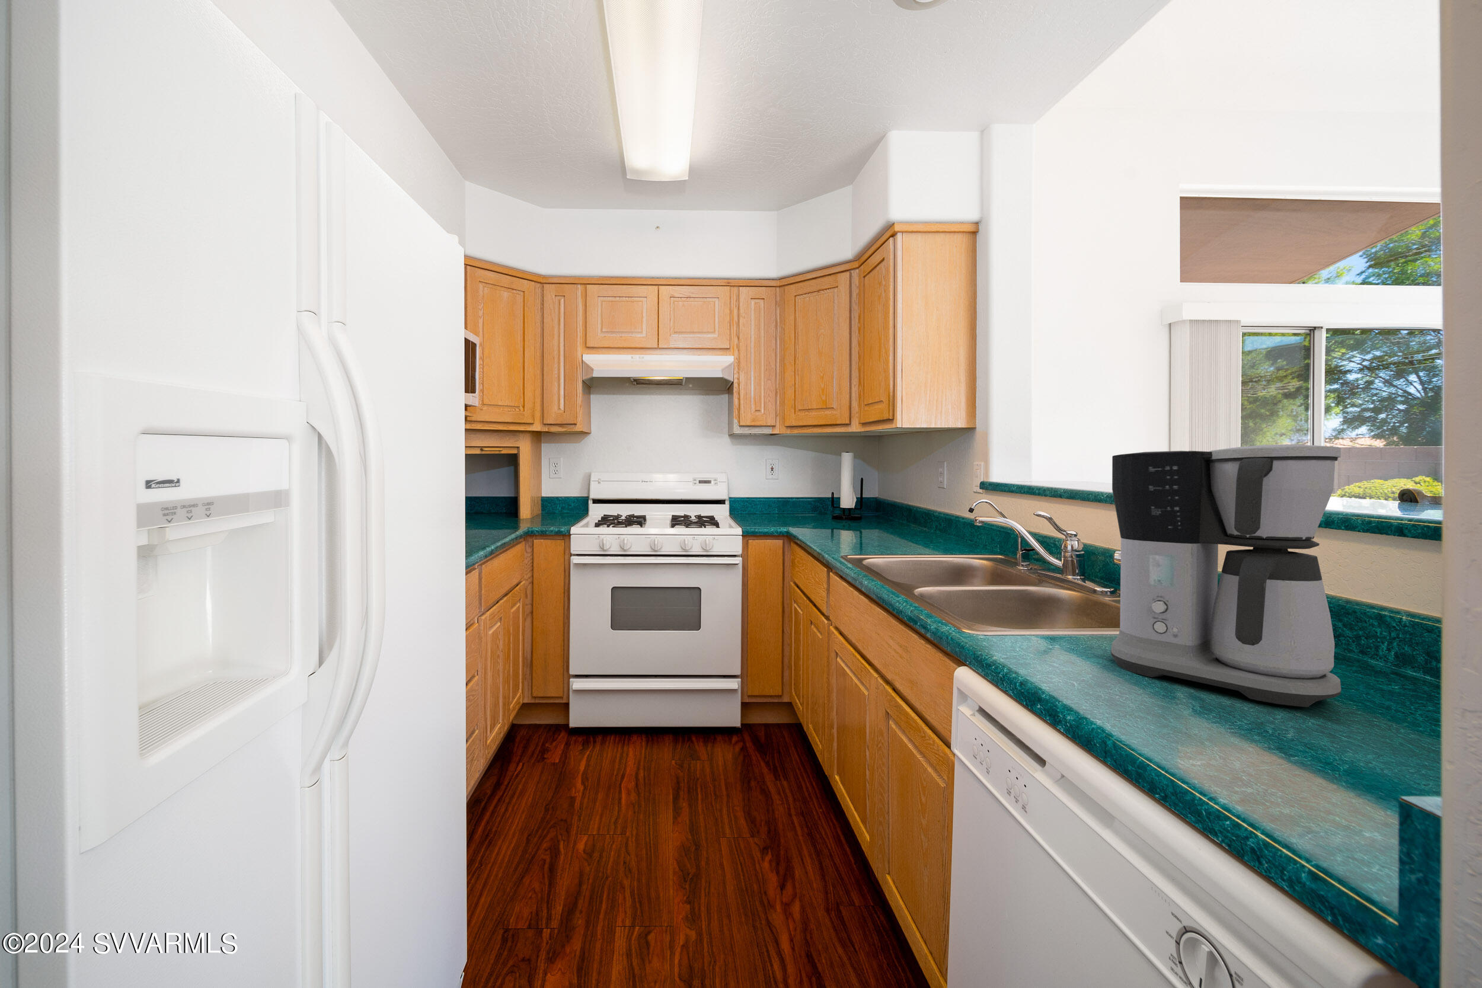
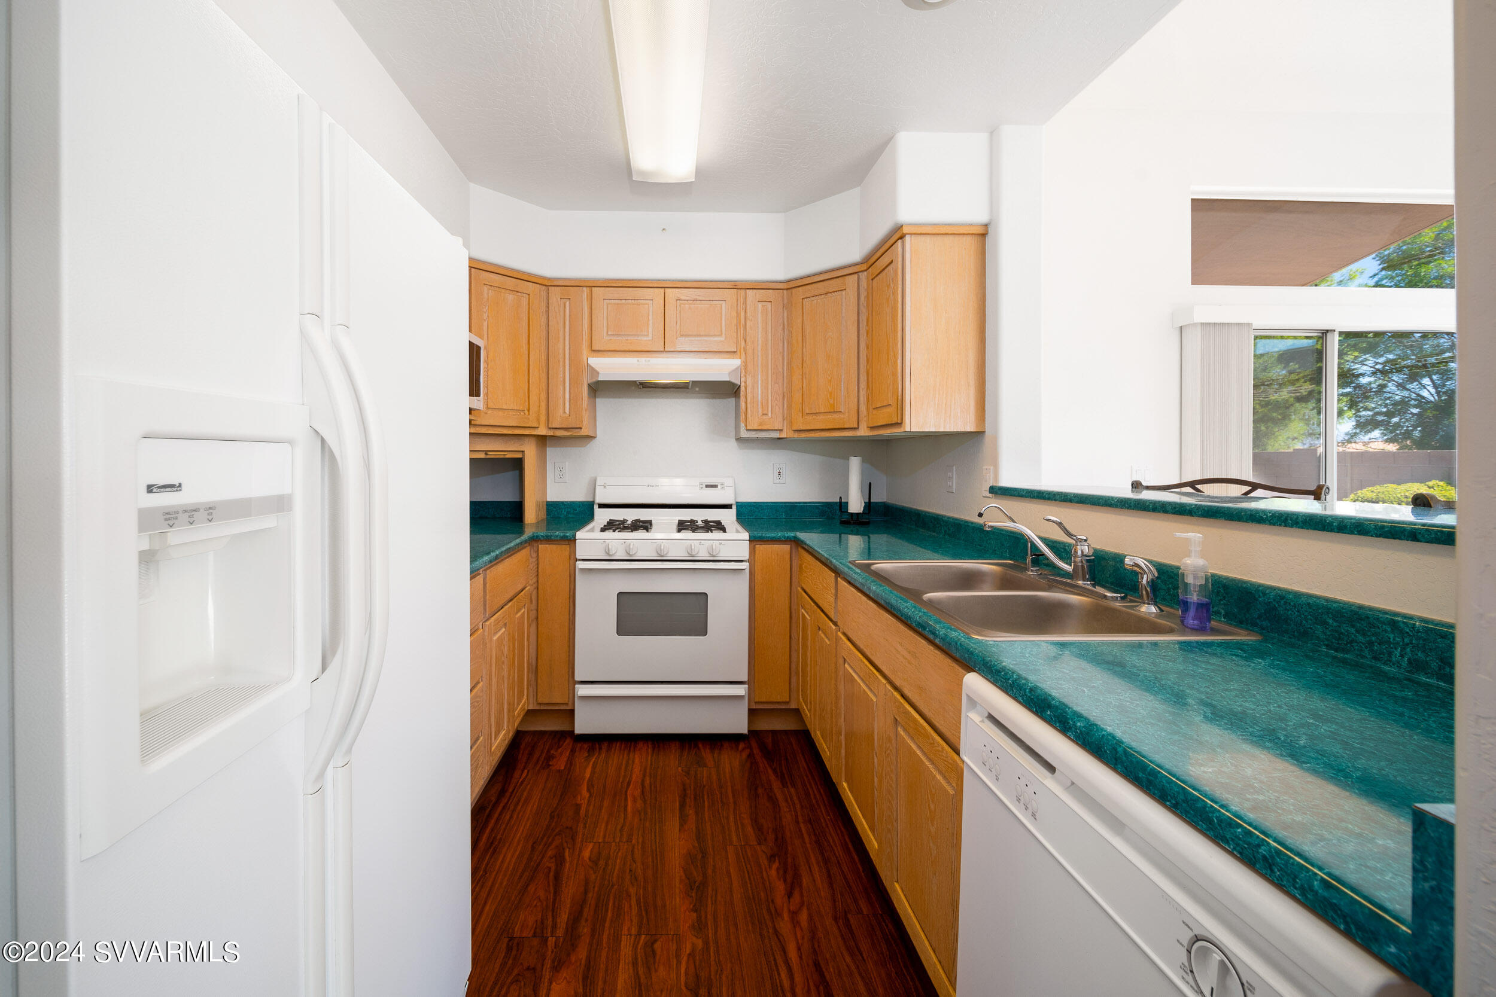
- coffee maker (1210, 563)
